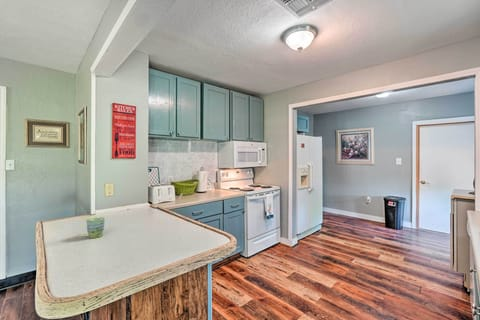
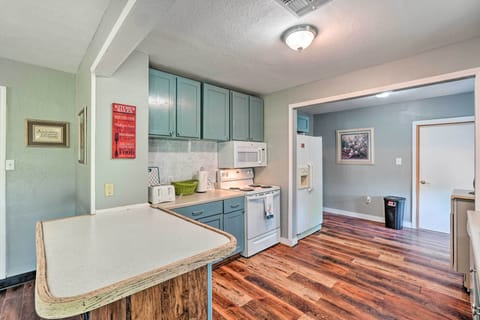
- mug (95, 226)
